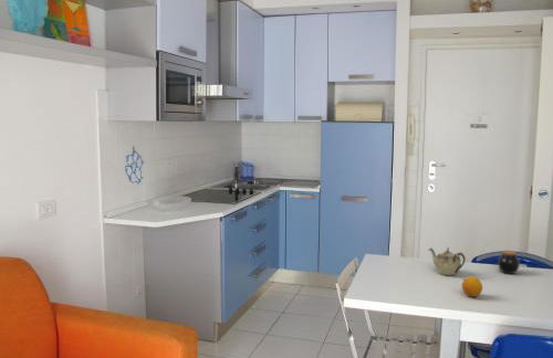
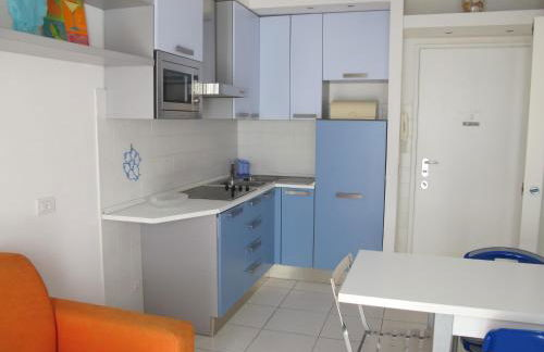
- teapot (446, 260)
- jar (509, 262)
- fruit (471, 286)
